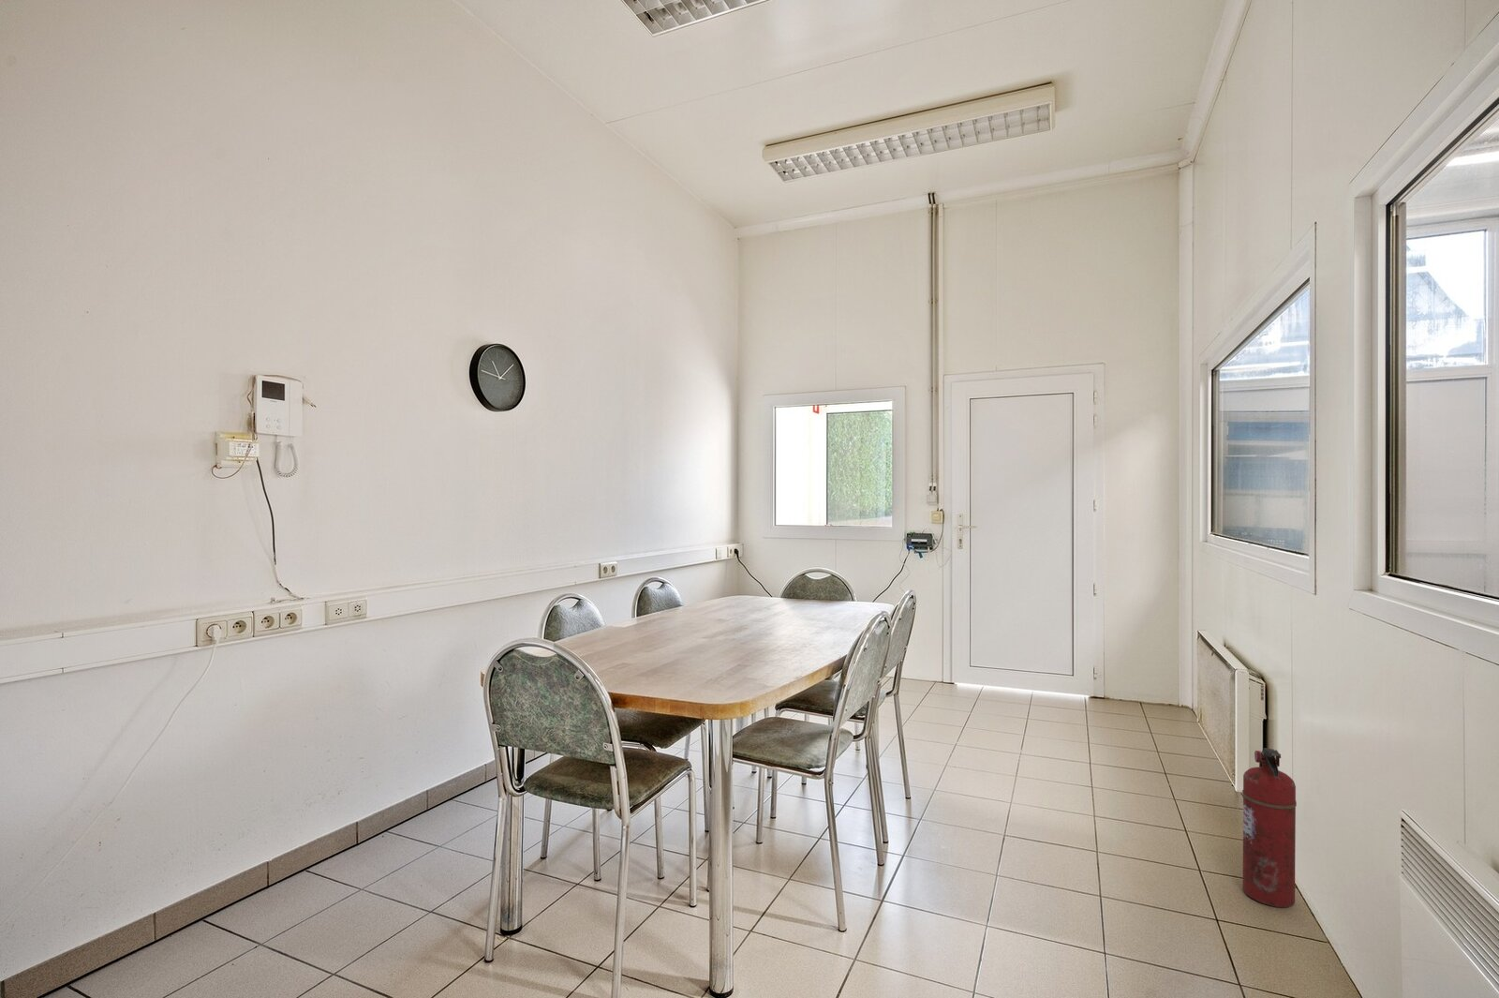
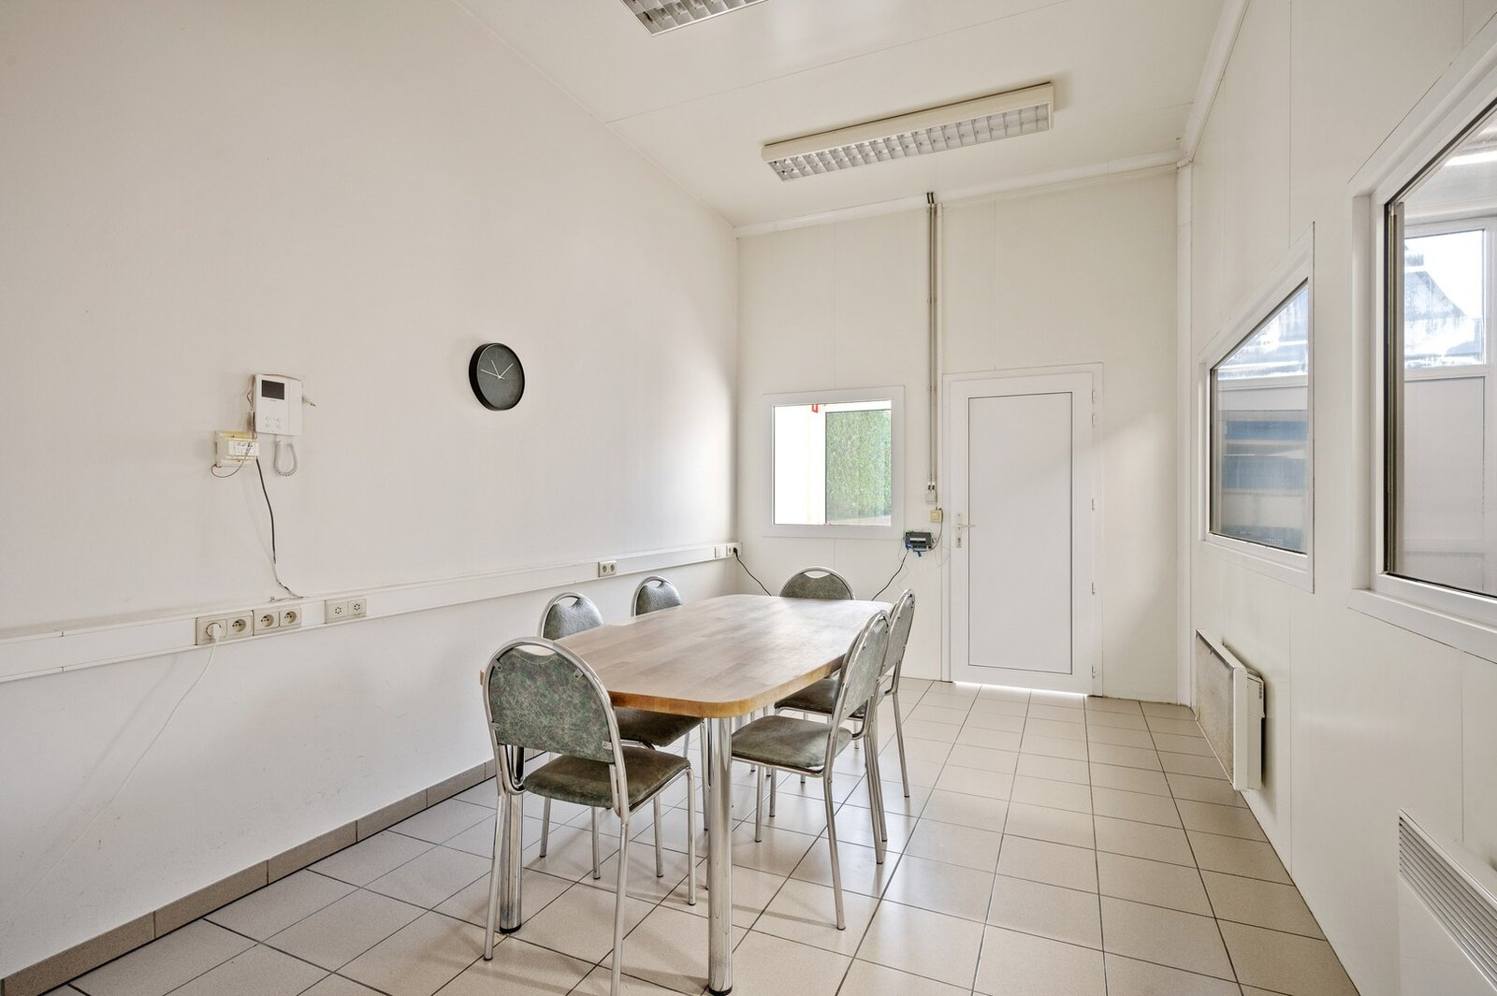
- fire extinguisher (1267, 820)
